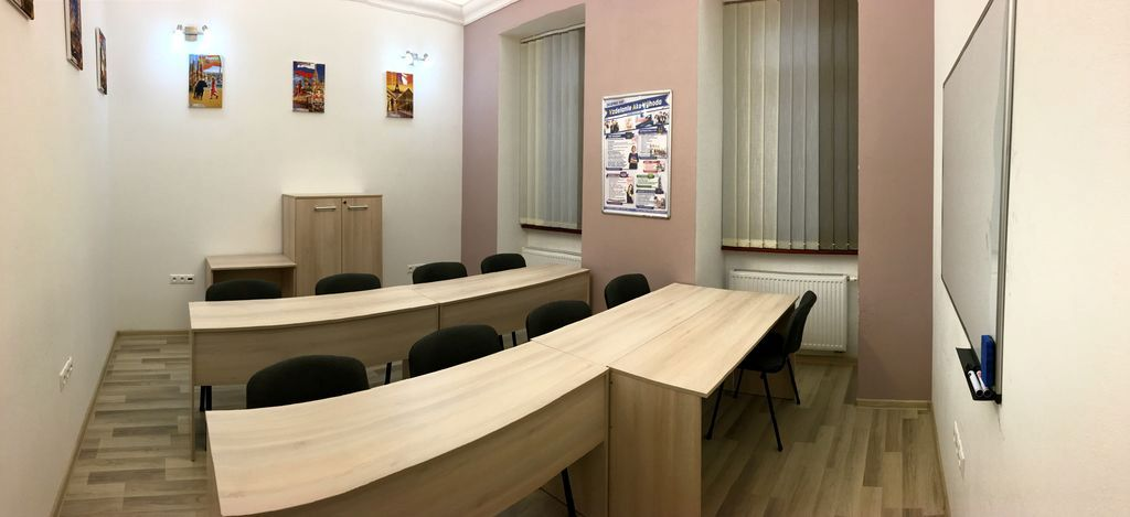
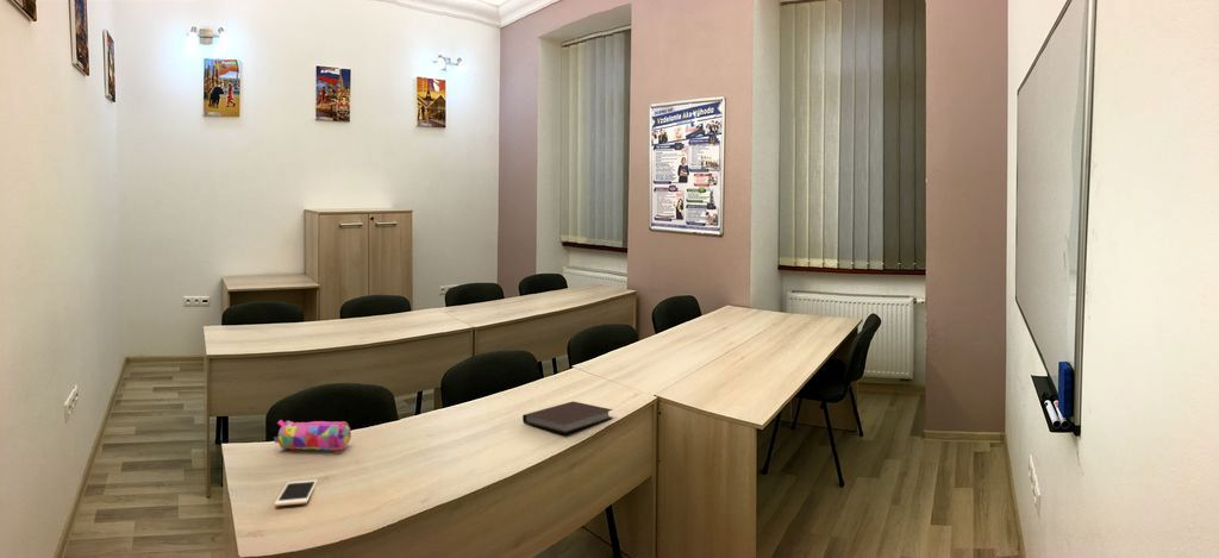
+ pencil case (313, 434)
+ notebook (568, 415)
+ cell phone (296, 491)
